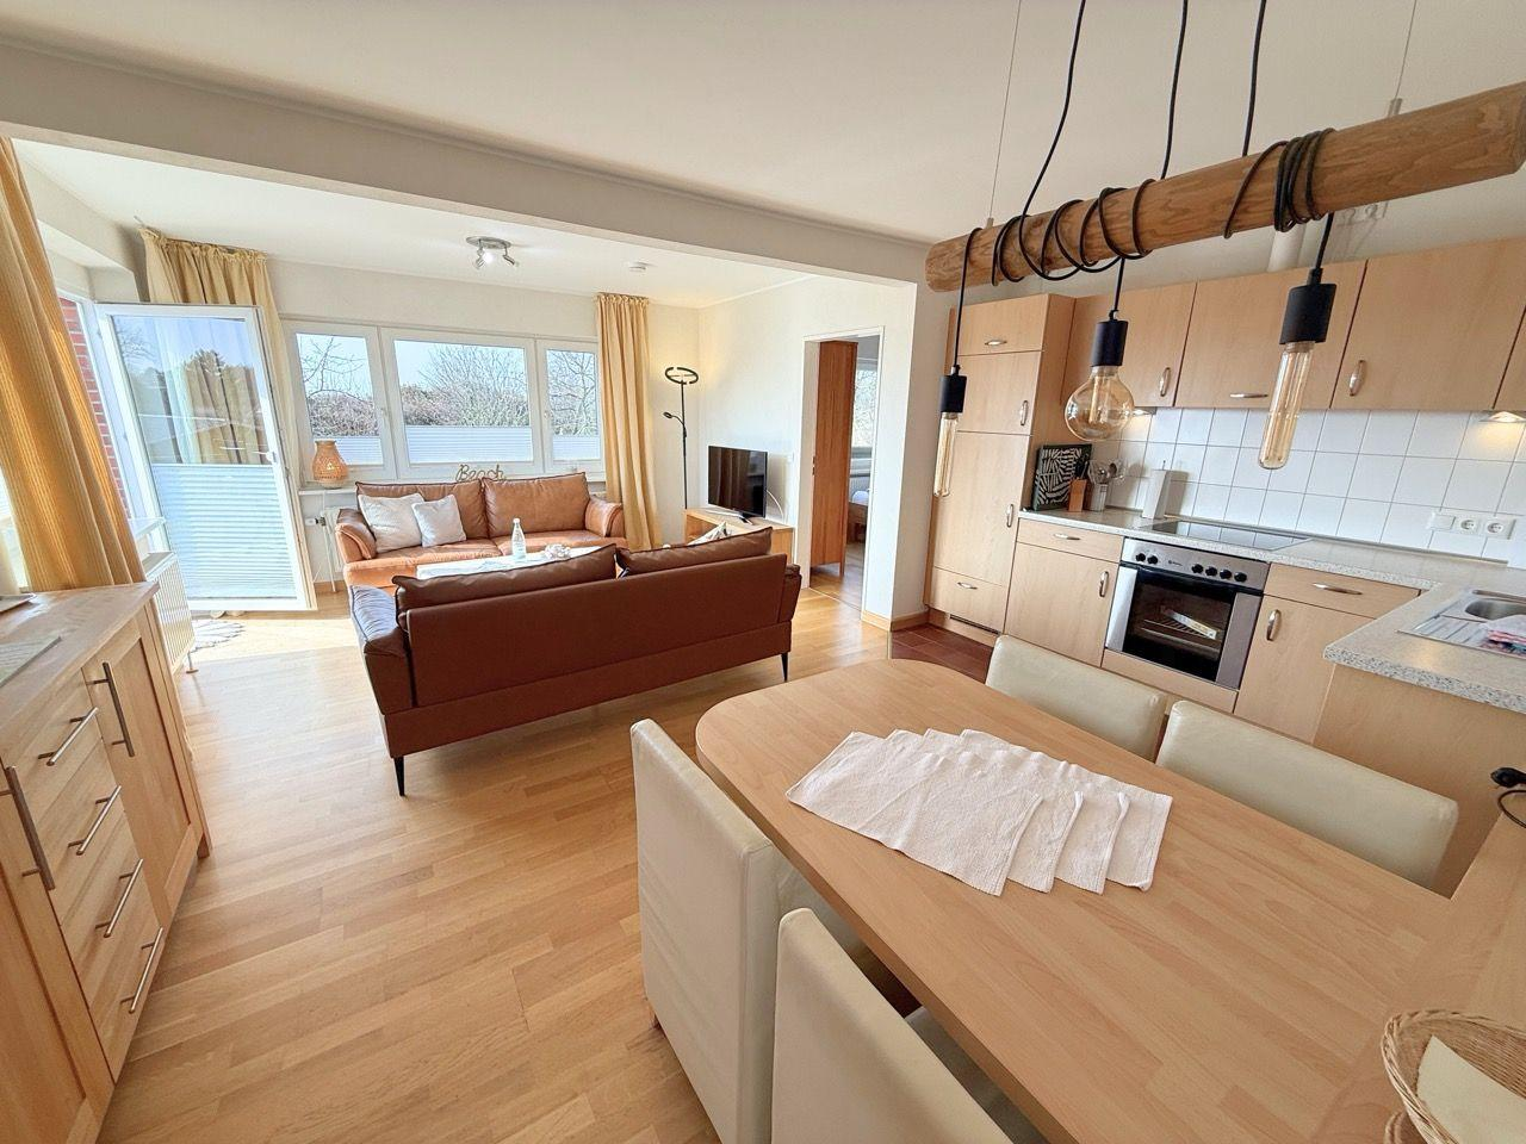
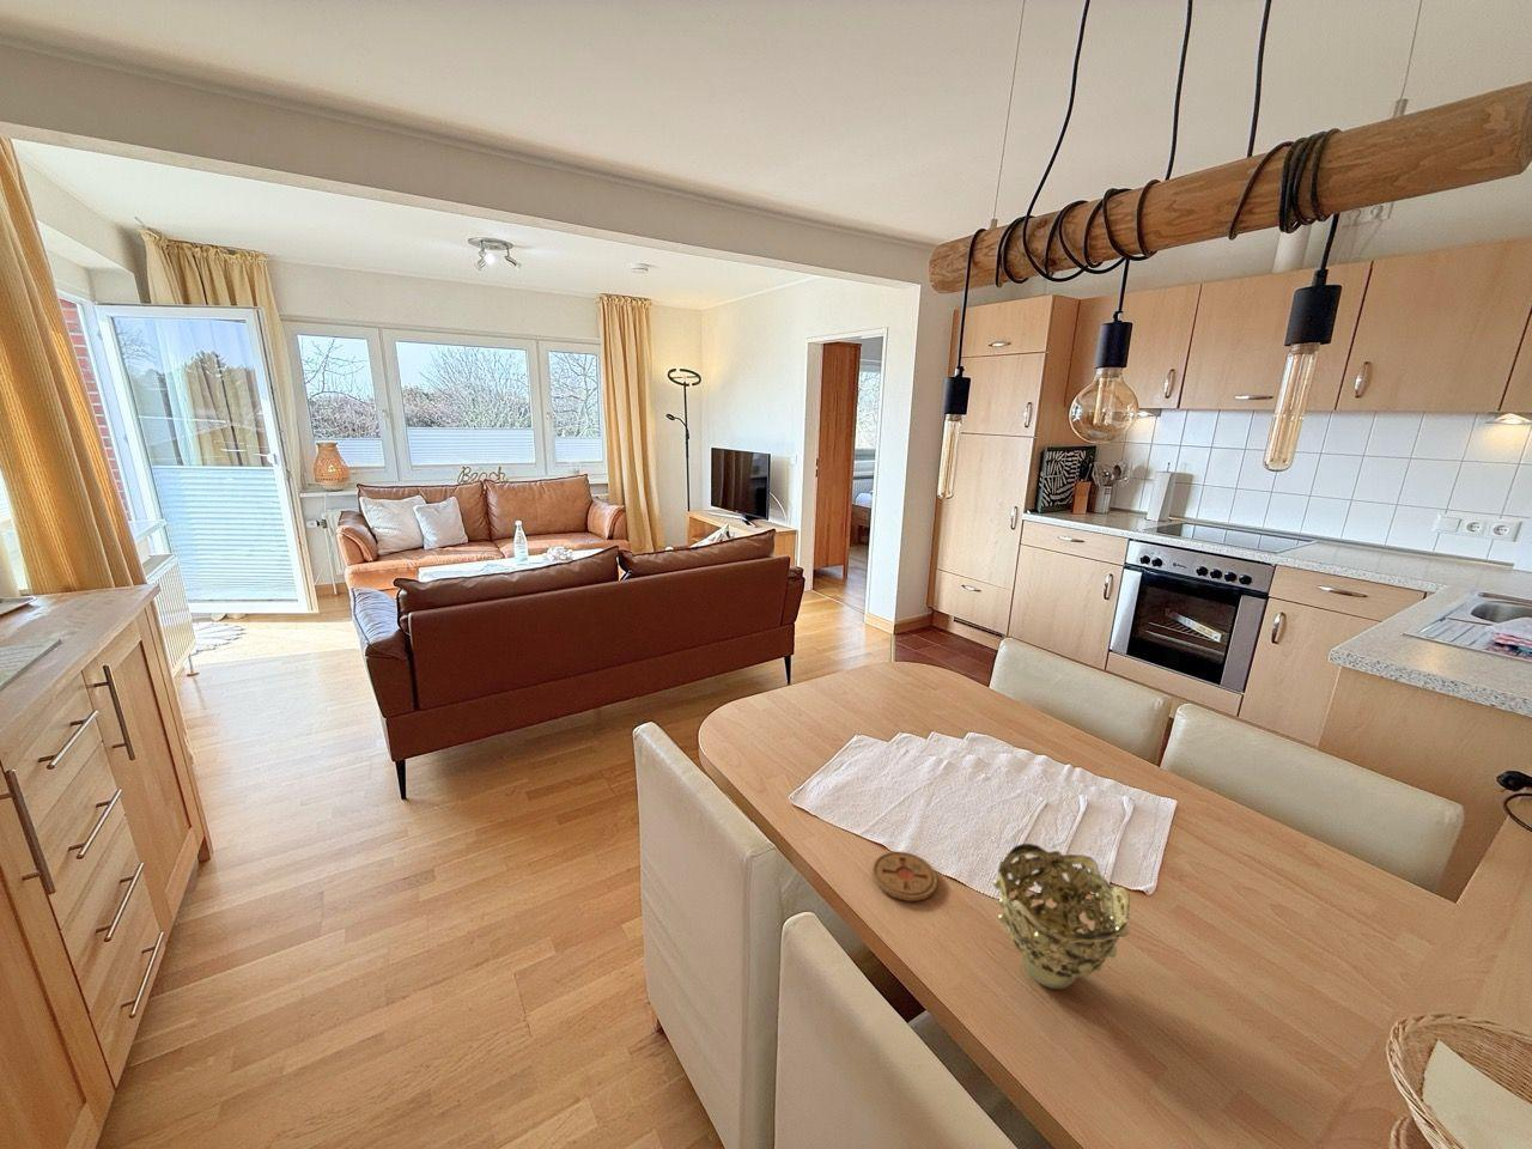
+ coaster (904, 875)
+ decorative bowl (1053, 927)
